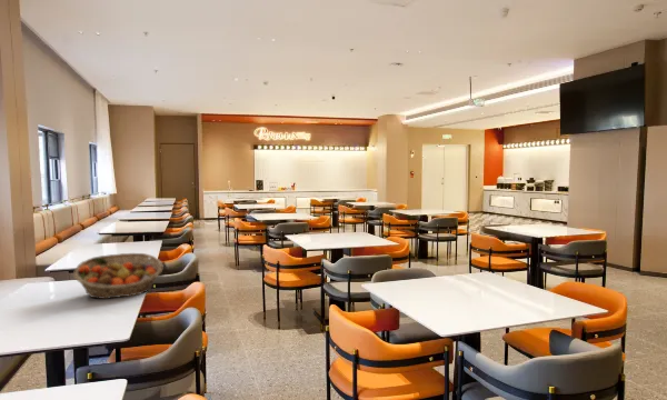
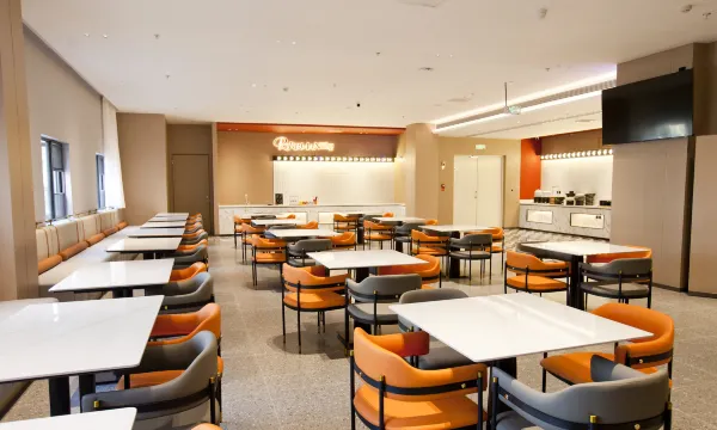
- fruit basket (120, 274)
